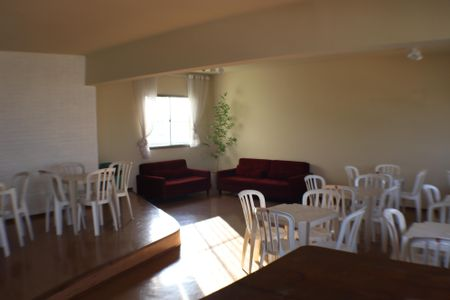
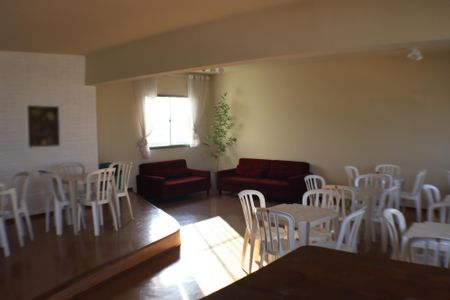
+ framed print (43, 126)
